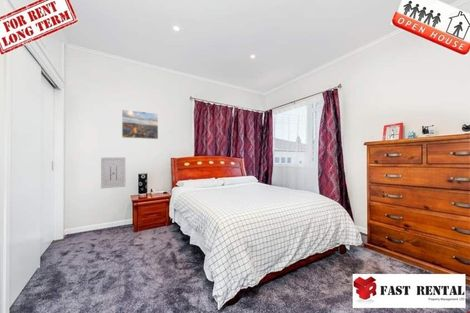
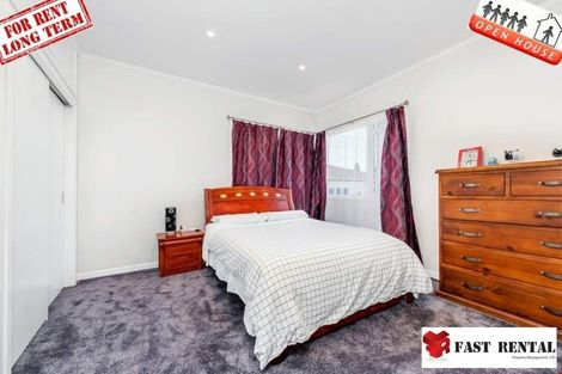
- wall art (113, 172)
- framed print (140, 125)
